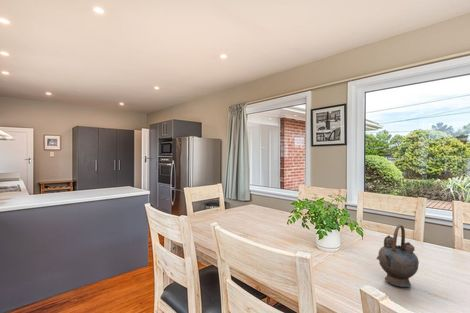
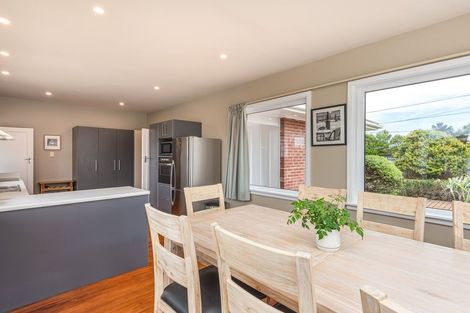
- teapot (395, 254)
